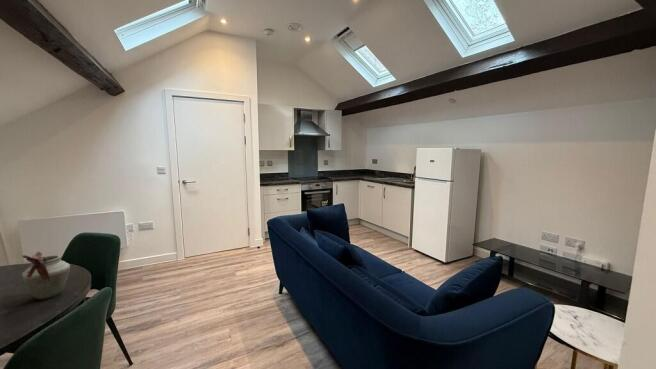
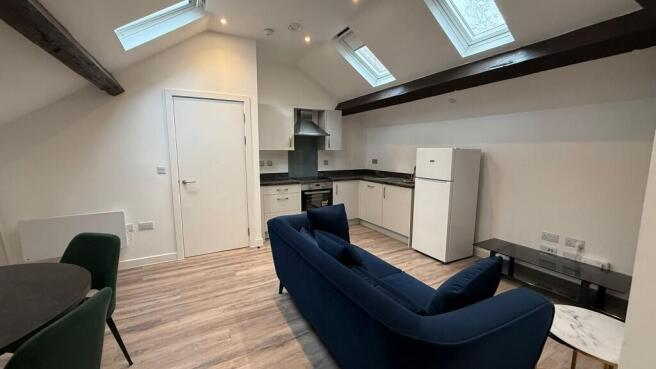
- vase (45, 272)
